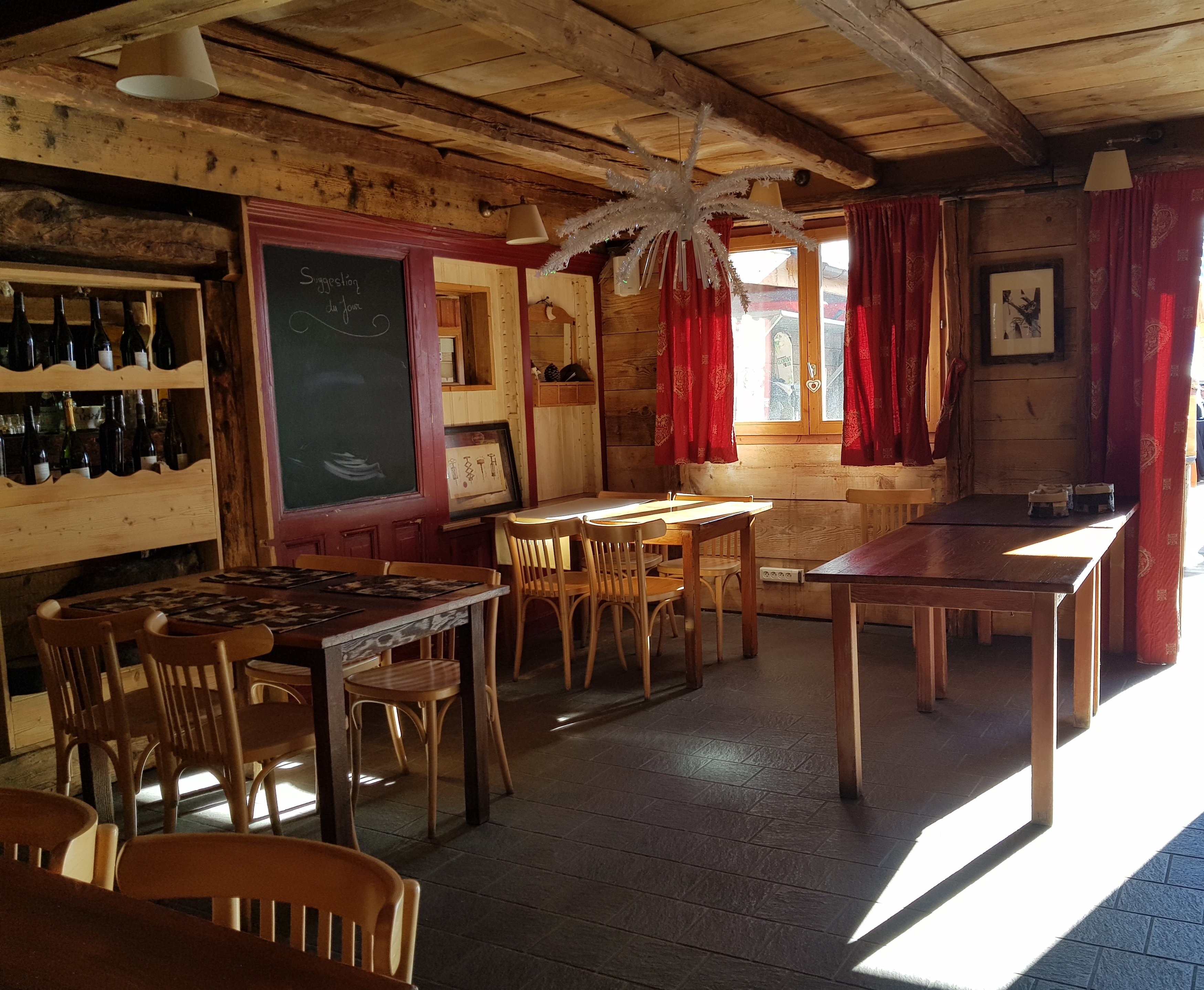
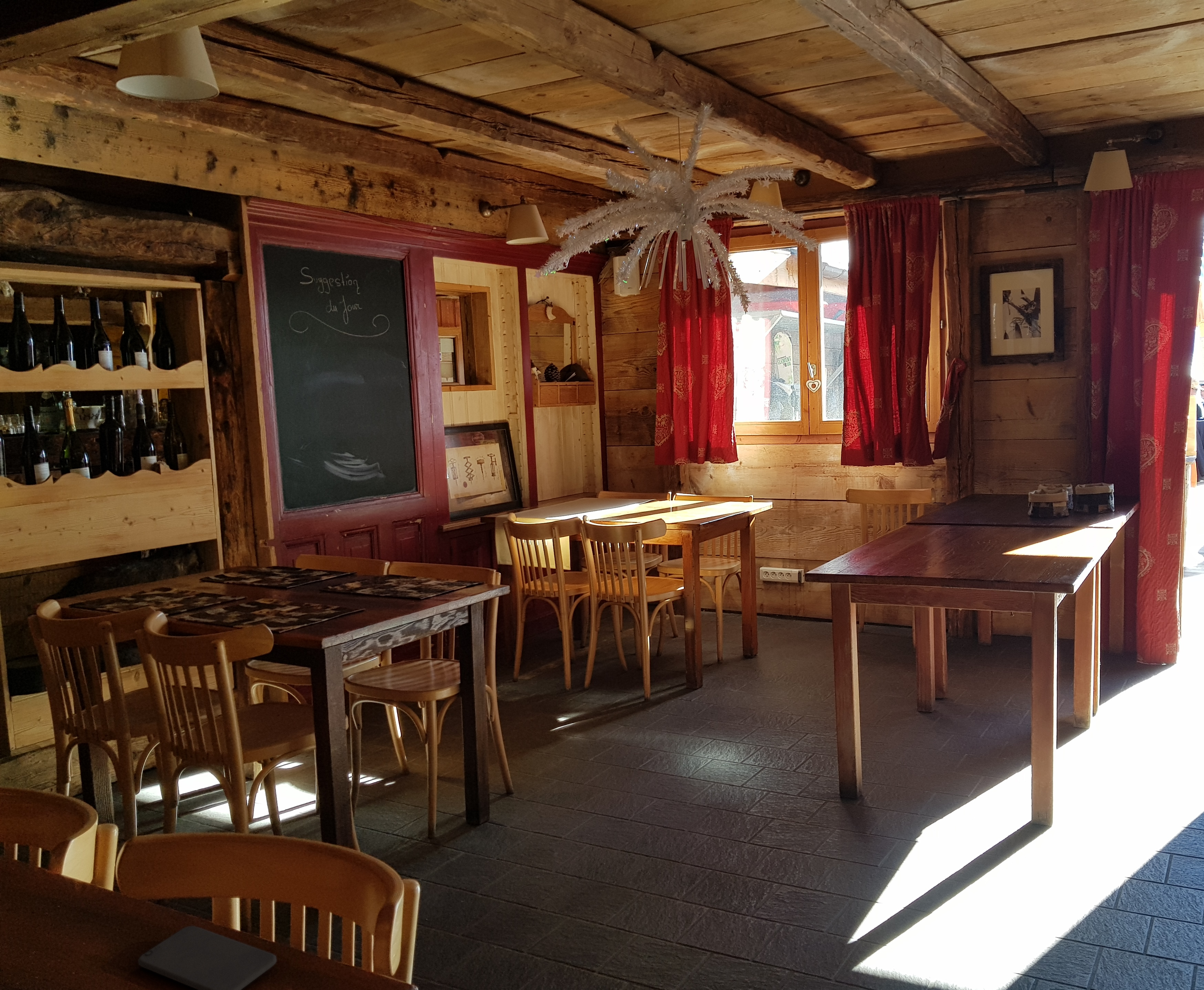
+ smartphone (207, 960)
